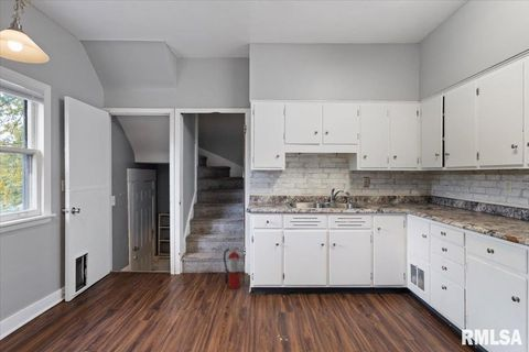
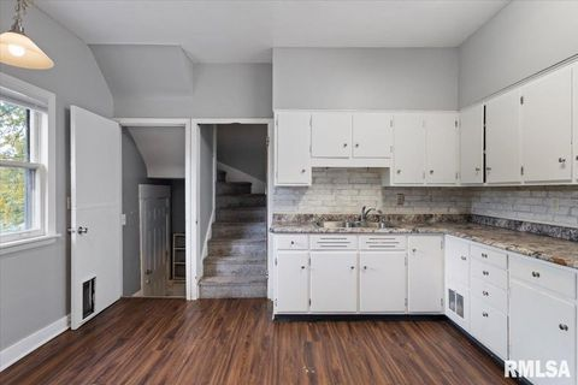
- fire extinguisher (234, 265)
